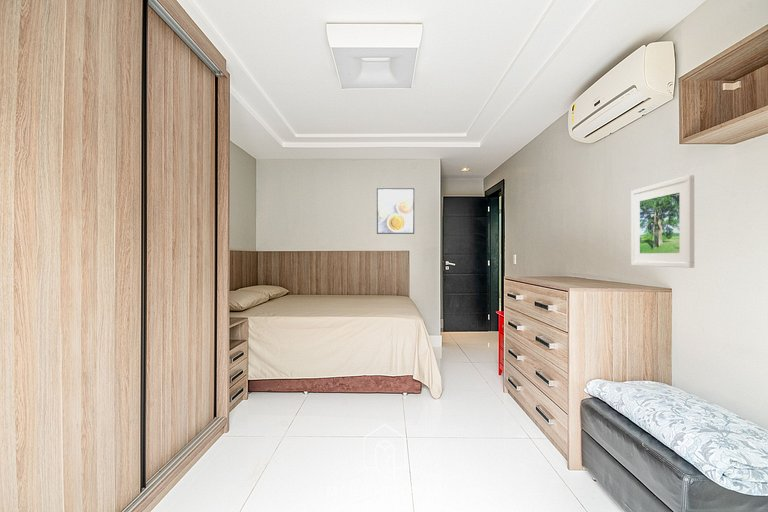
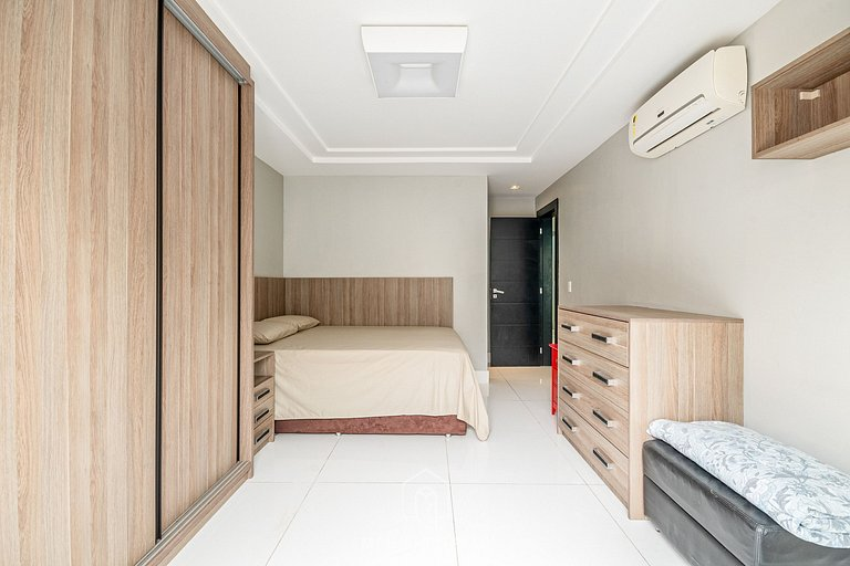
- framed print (659, 225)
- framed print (395, 211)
